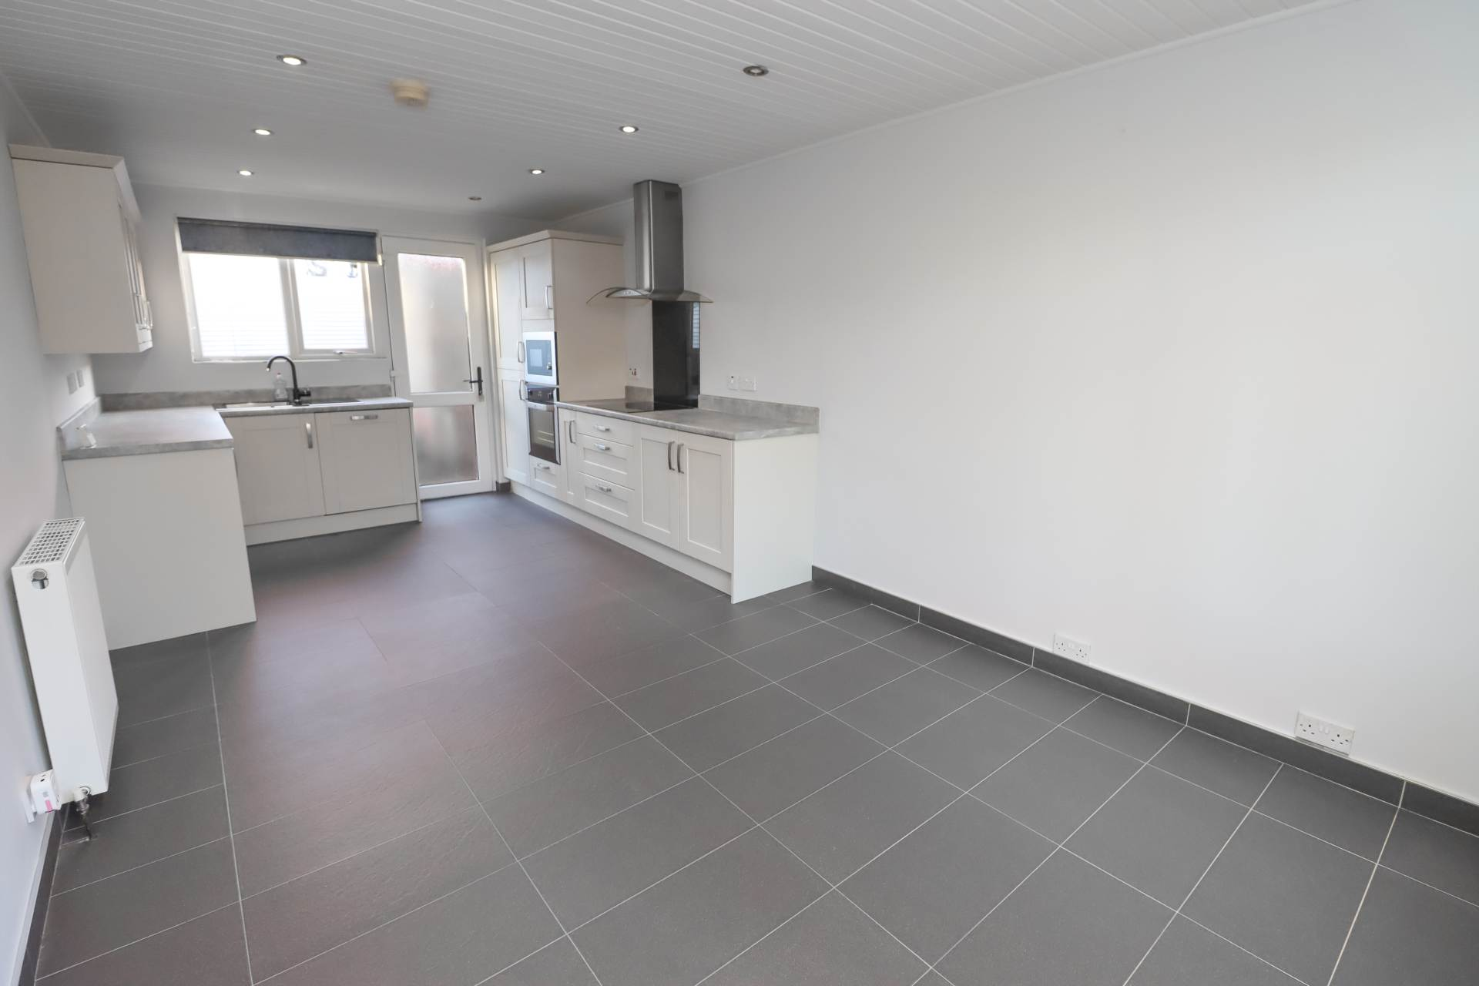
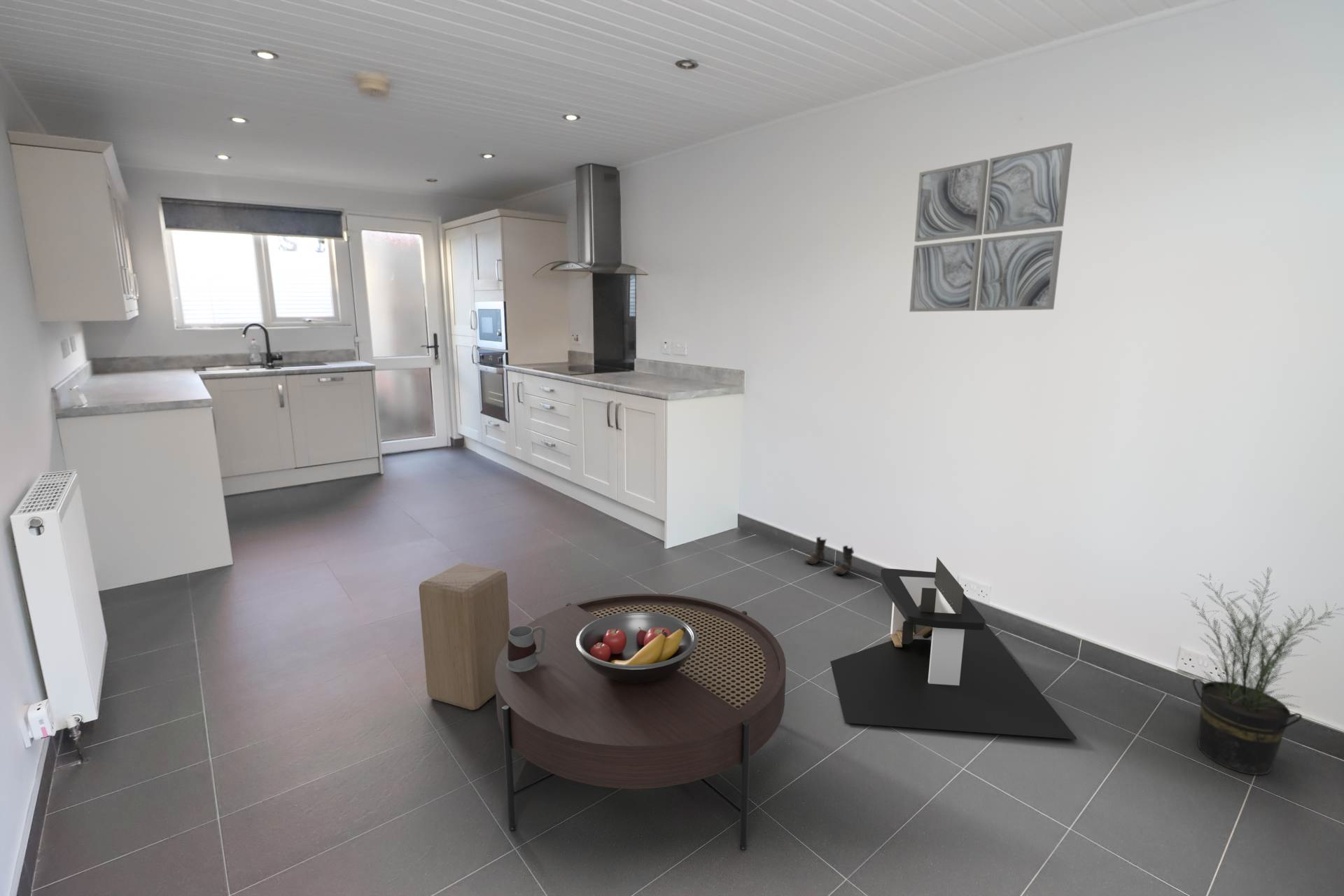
+ boots (825, 556)
+ fruit bowl (637, 648)
+ wooden block (467, 634)
+ wall art (983, 238)
+ desk (925, 615)
+ potted plant (1247, 667)
+ mug (526, 645)
+ coffee table (642, 707)
